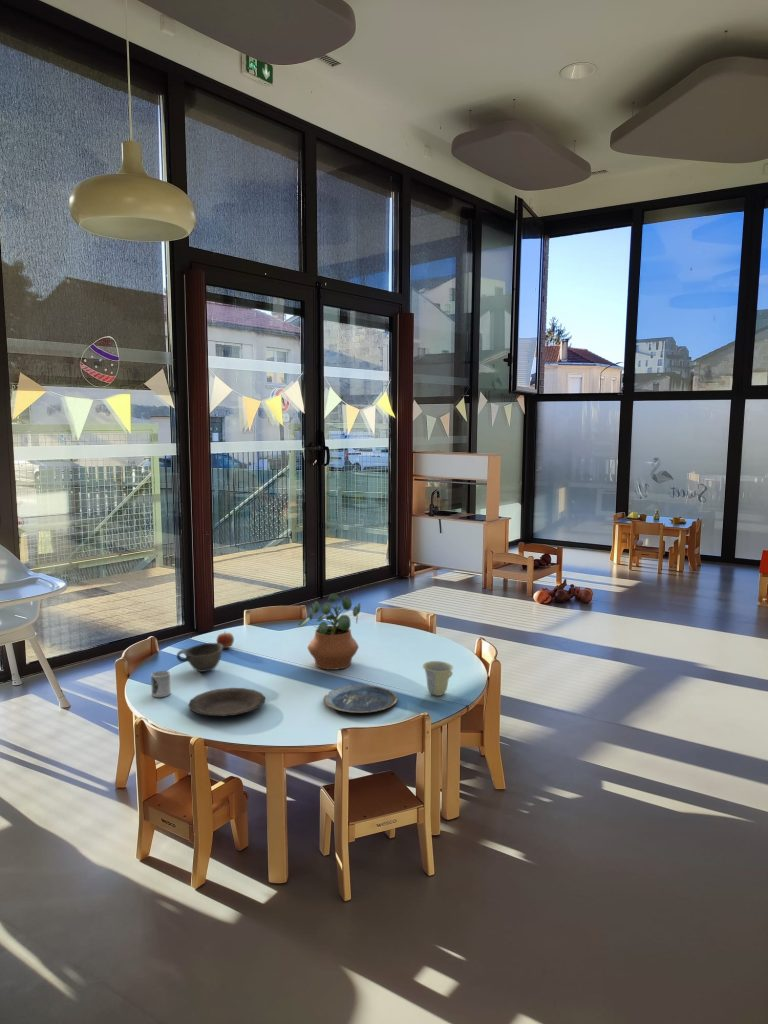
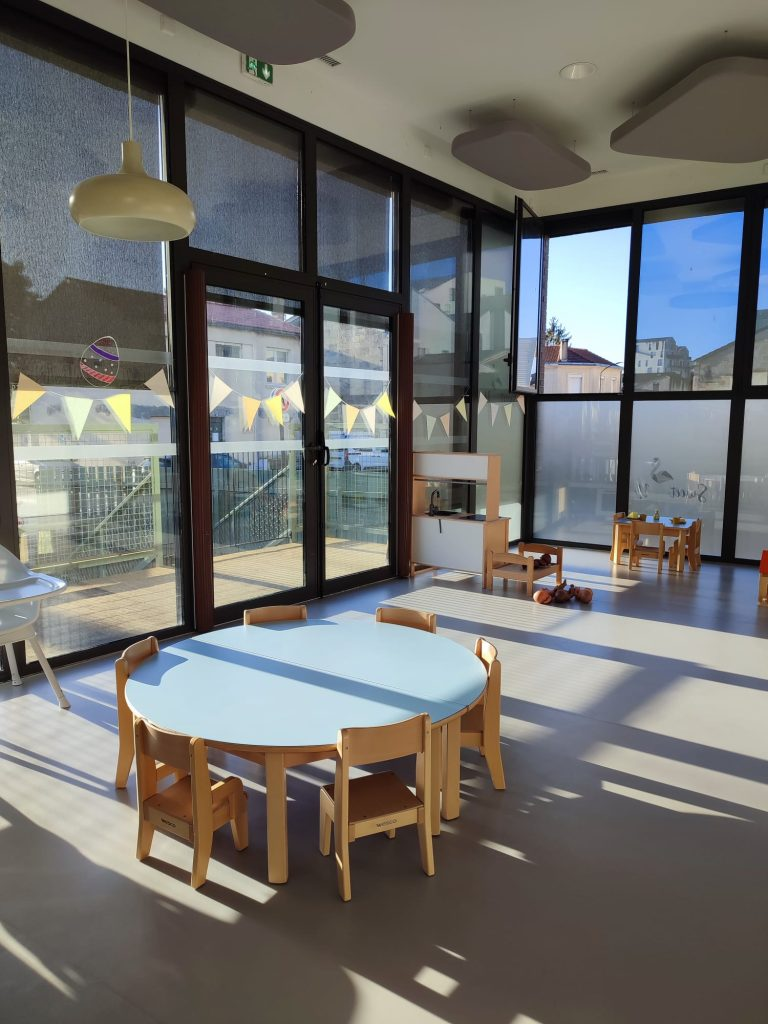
- plate (227, 704)
- cup (437, 679)
- apple (225, 639)
- plate (360, 699)
- bowl (200, 659)
- potted plant (327, 631)
- cup (159, 682)
